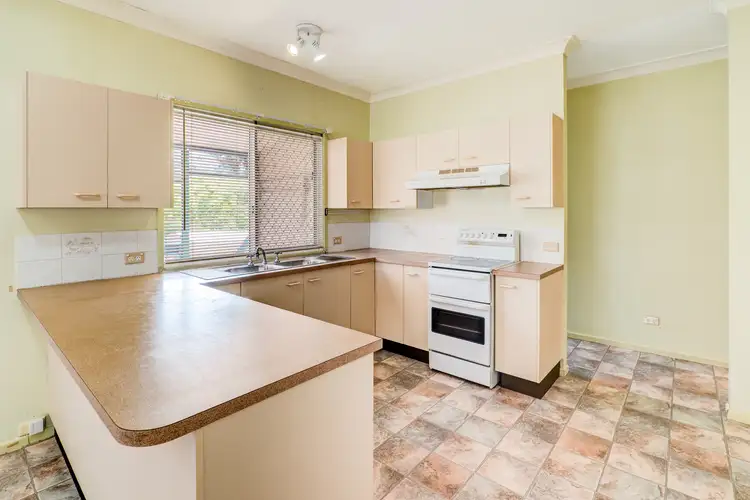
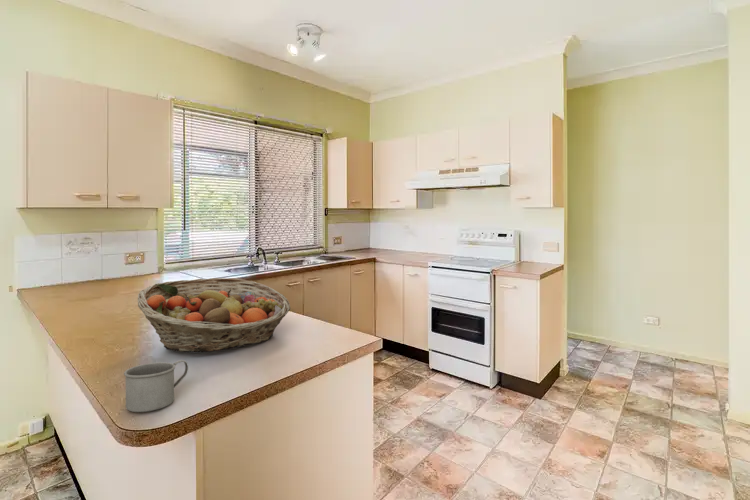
+ fruit basket (219, 310)
+ mug (154, 384)
